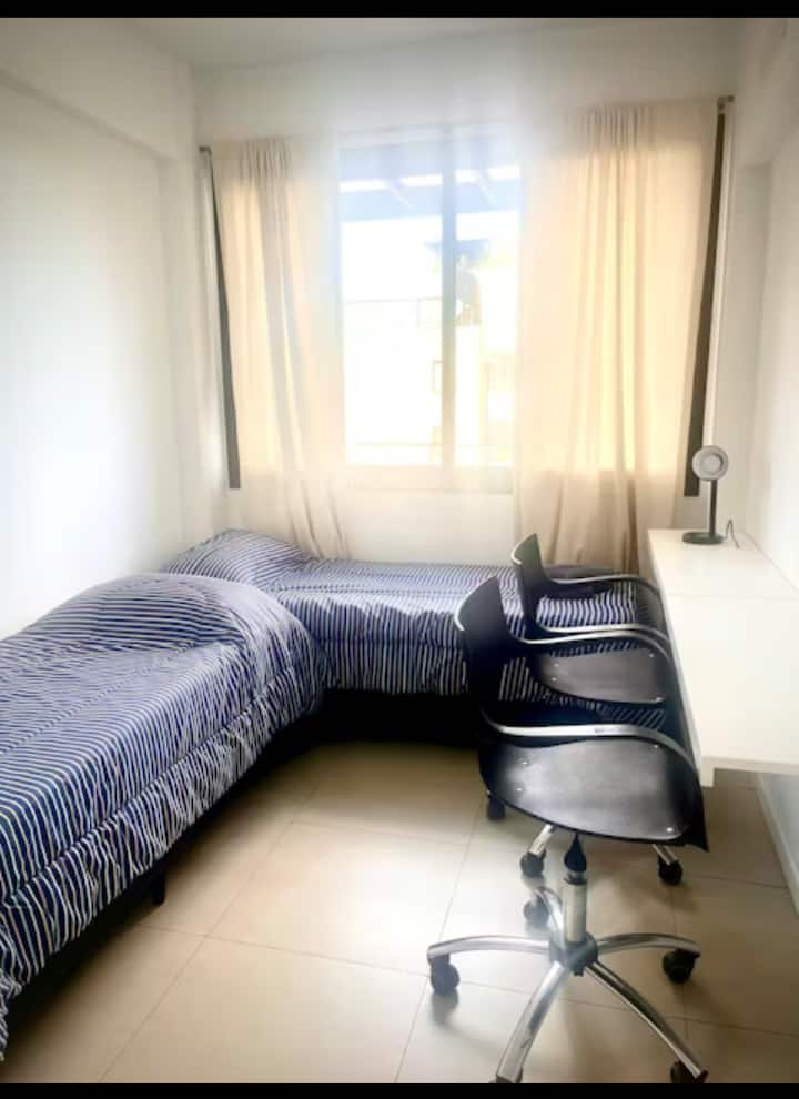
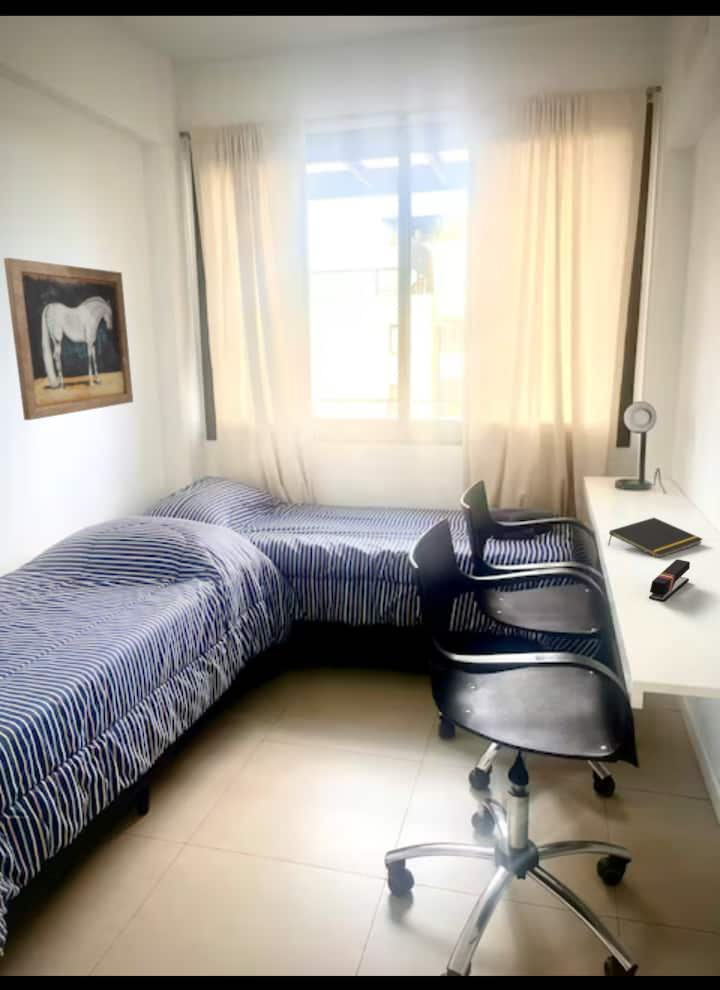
+ wall art (77, 339)
+ notepad (656, 536)
+ stapler (670, 579)
